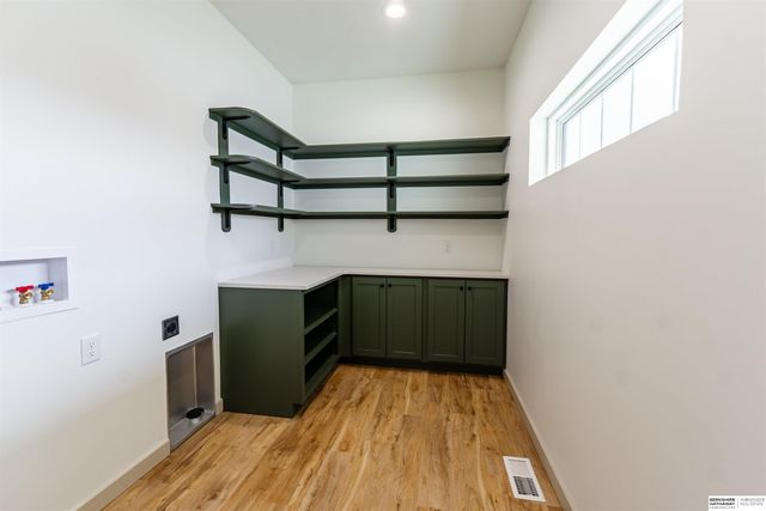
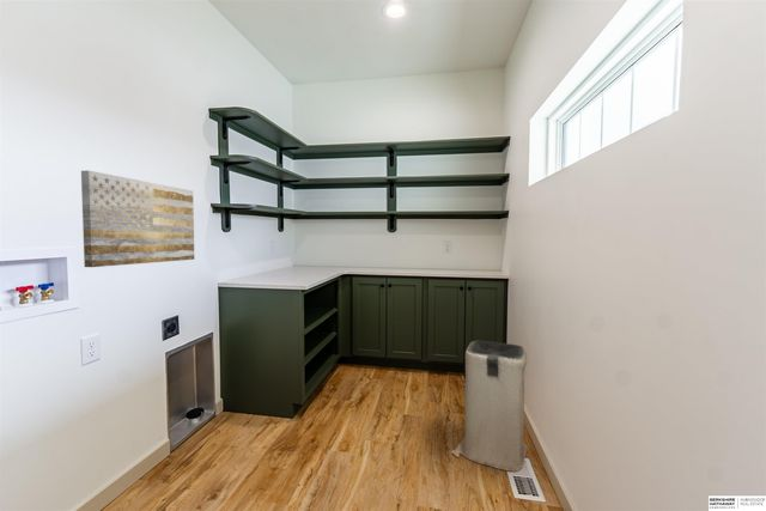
+ wall art (147, 223)
+ laundry basket (493, 399)
